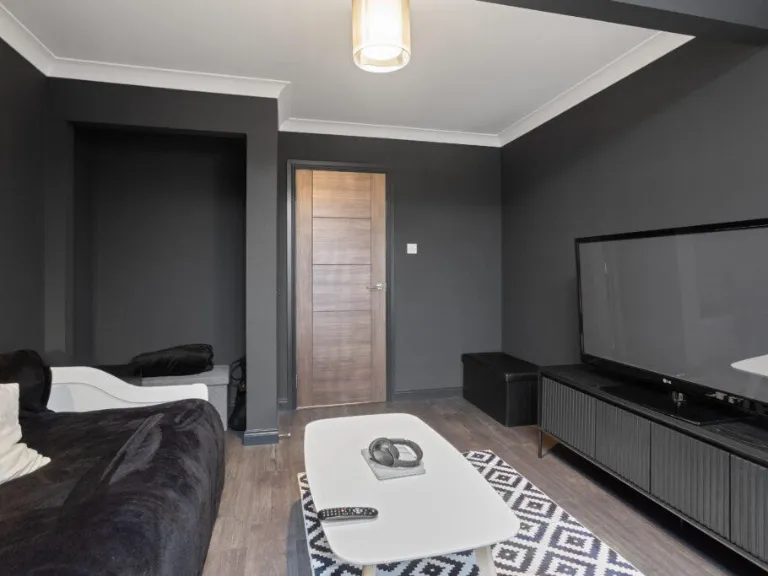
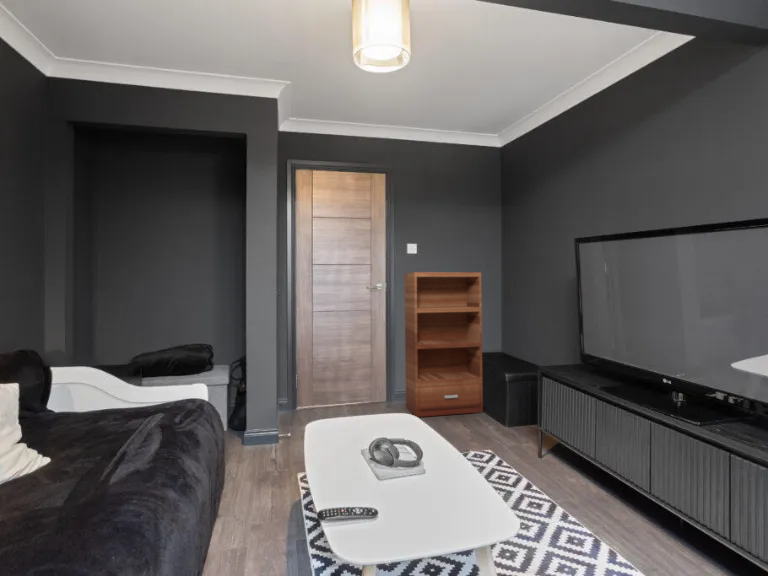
+ bookshelf (443, 341)
